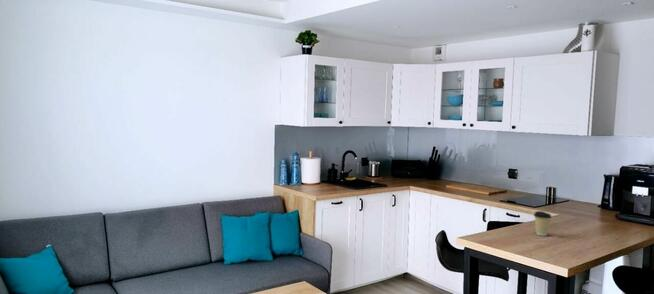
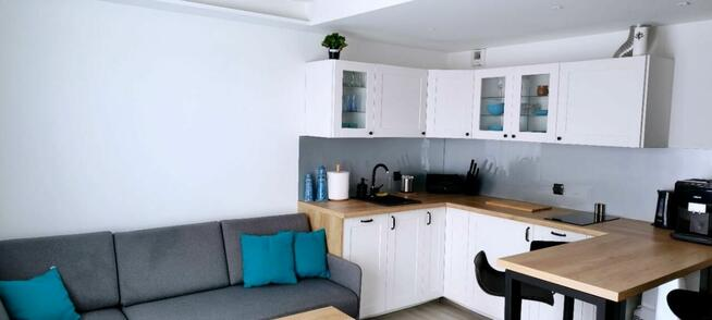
- coffee cup (542, 223)
